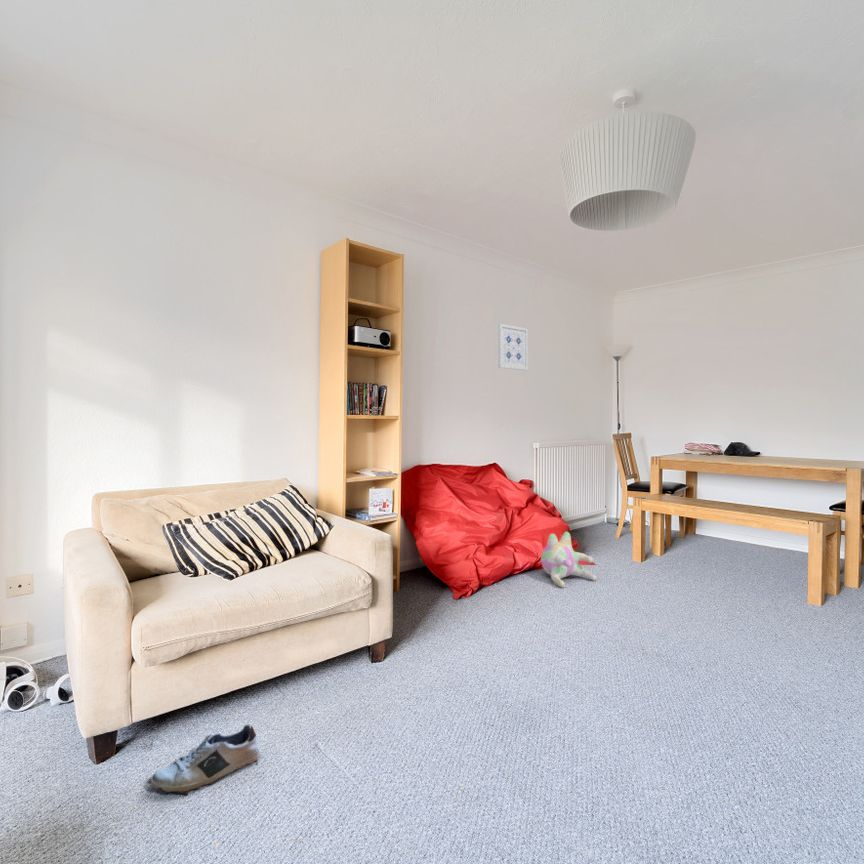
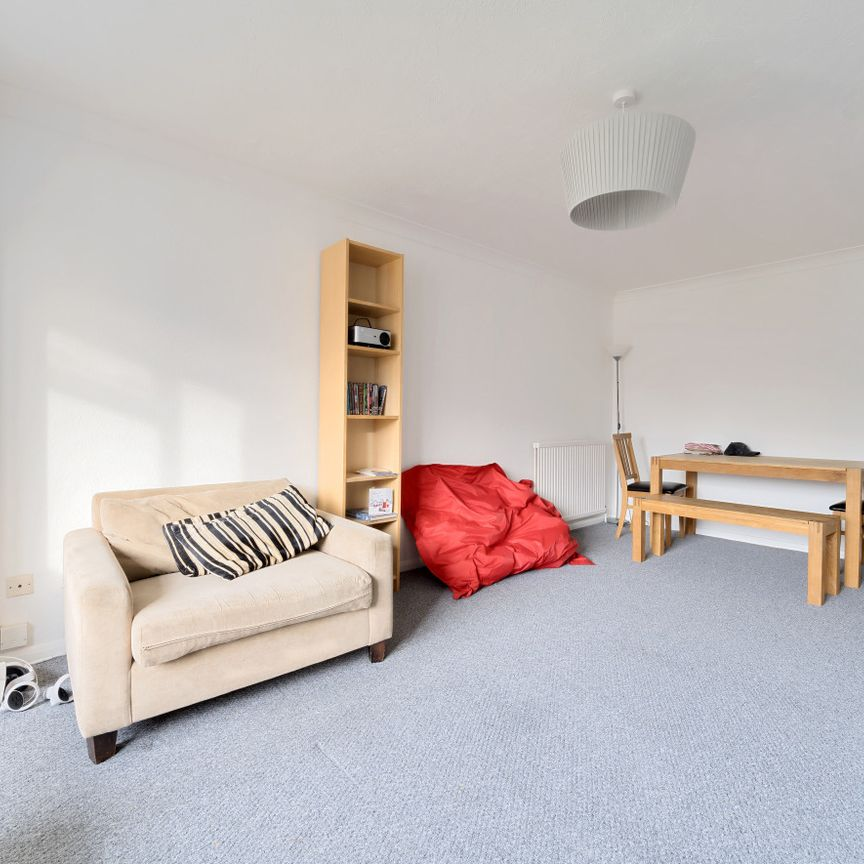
- wall art (513, 347)
- plush toy (563, 556)
- shoe (206, 757)
